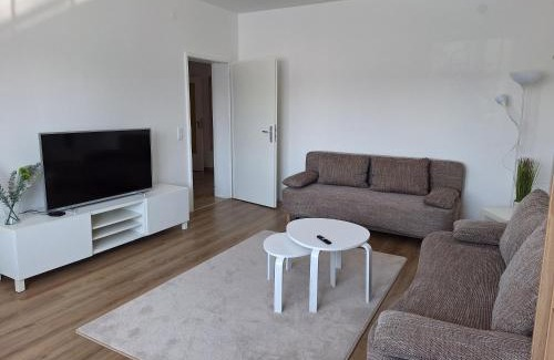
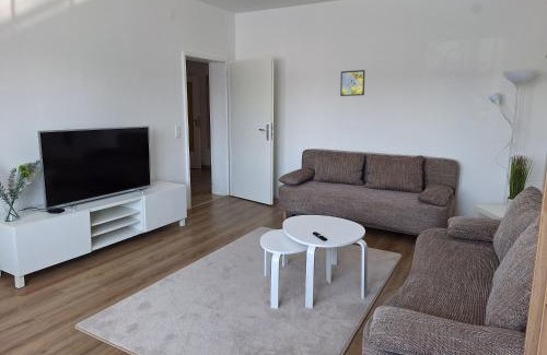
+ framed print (352, 83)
